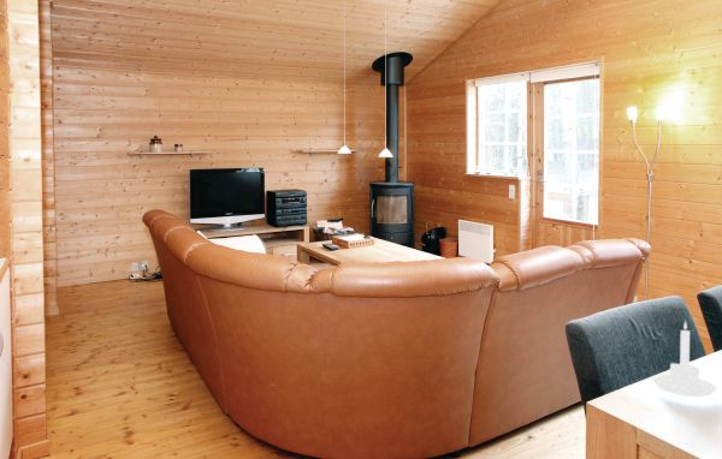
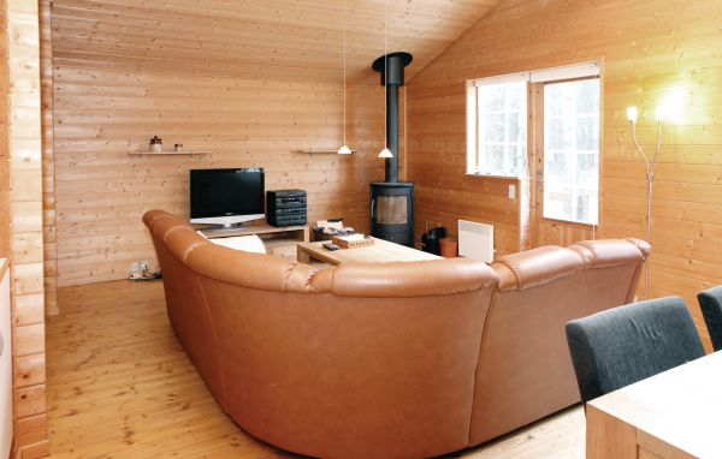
- candle holder (685, 354)
